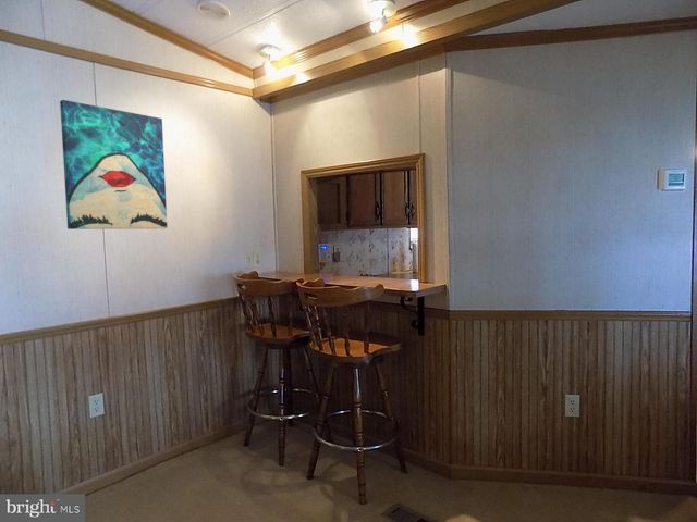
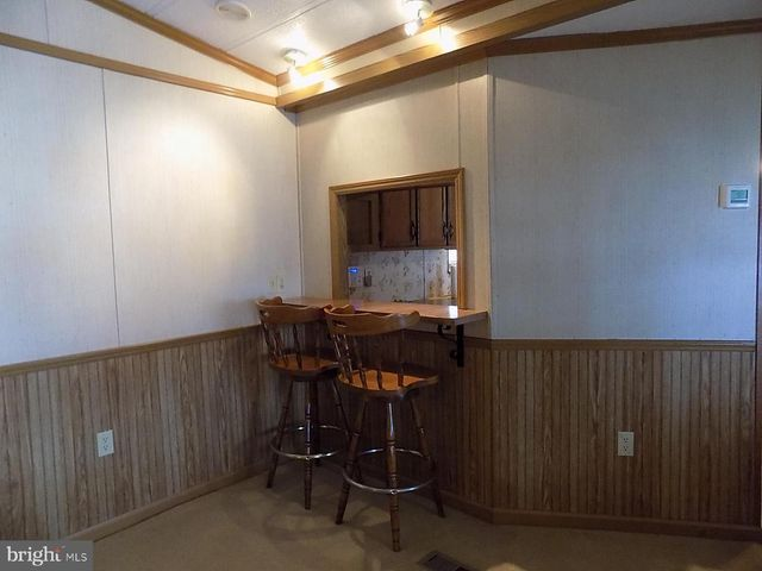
- wall art (118, 170)
